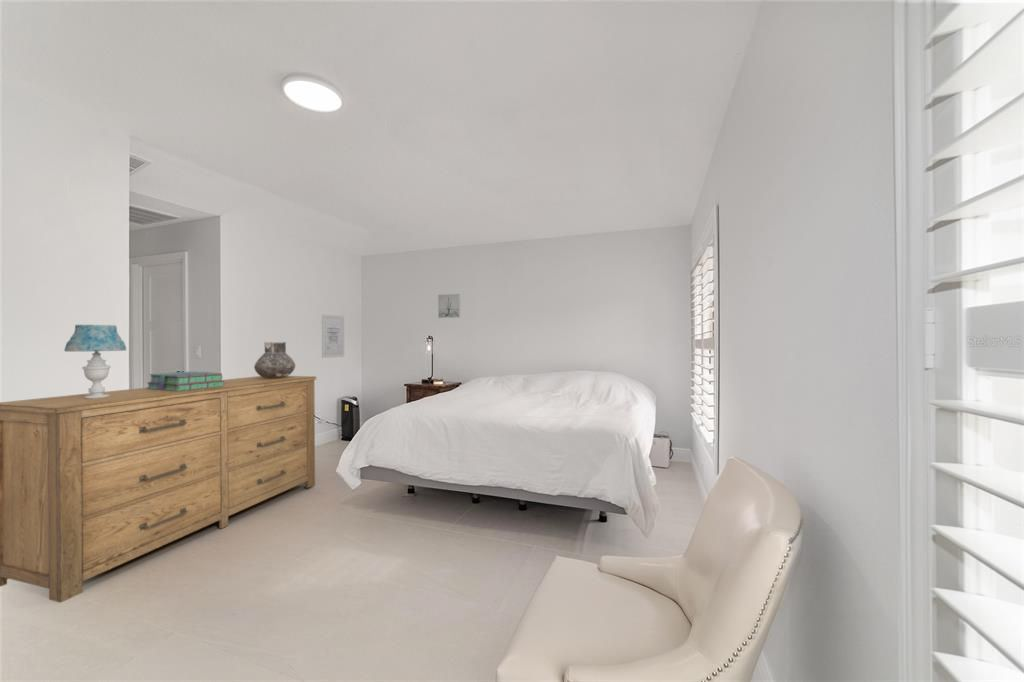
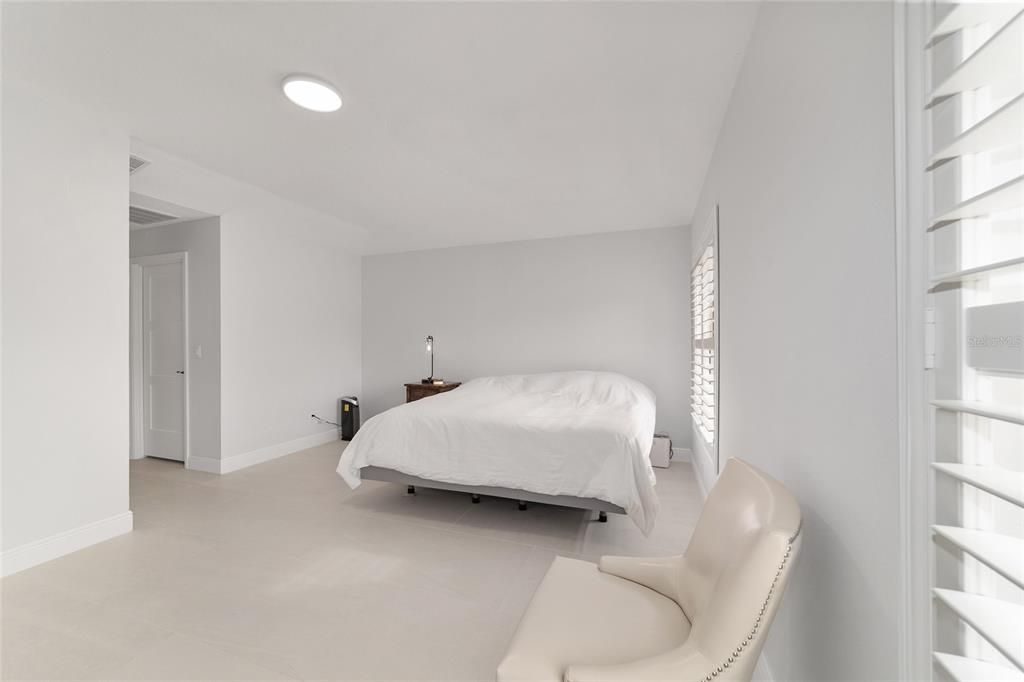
- dresser (197, 454)
- table lamp (96, 361)
- wall art (449, 306)
- wall art (333, 336)
- stack of books (186, 380)
- vase (275, 359)
